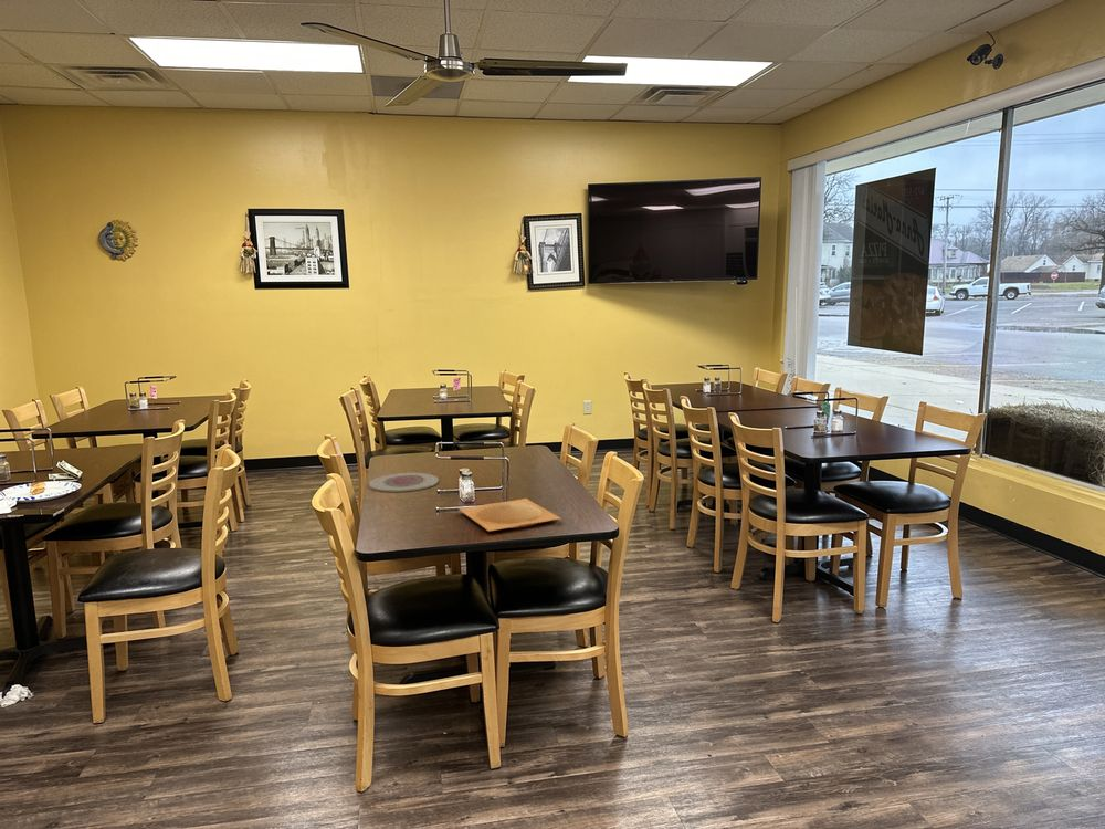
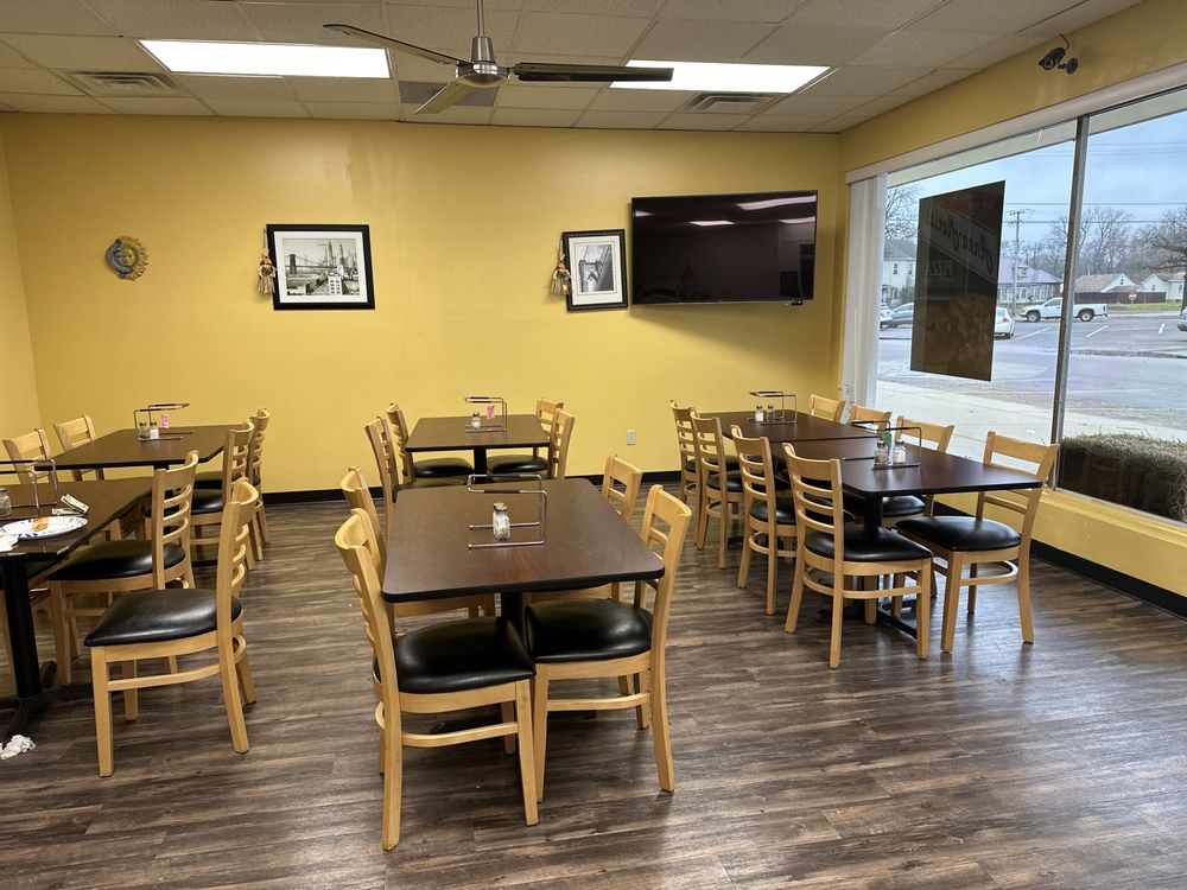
- plate (508, 512)
- plate (403, 481)
